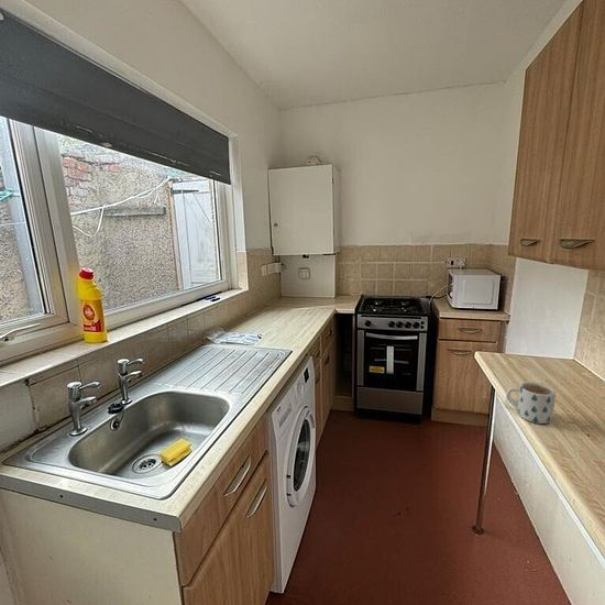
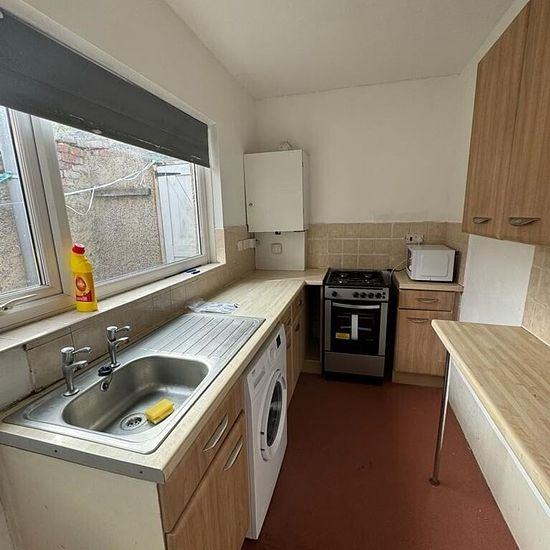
- mug (529, 400)
